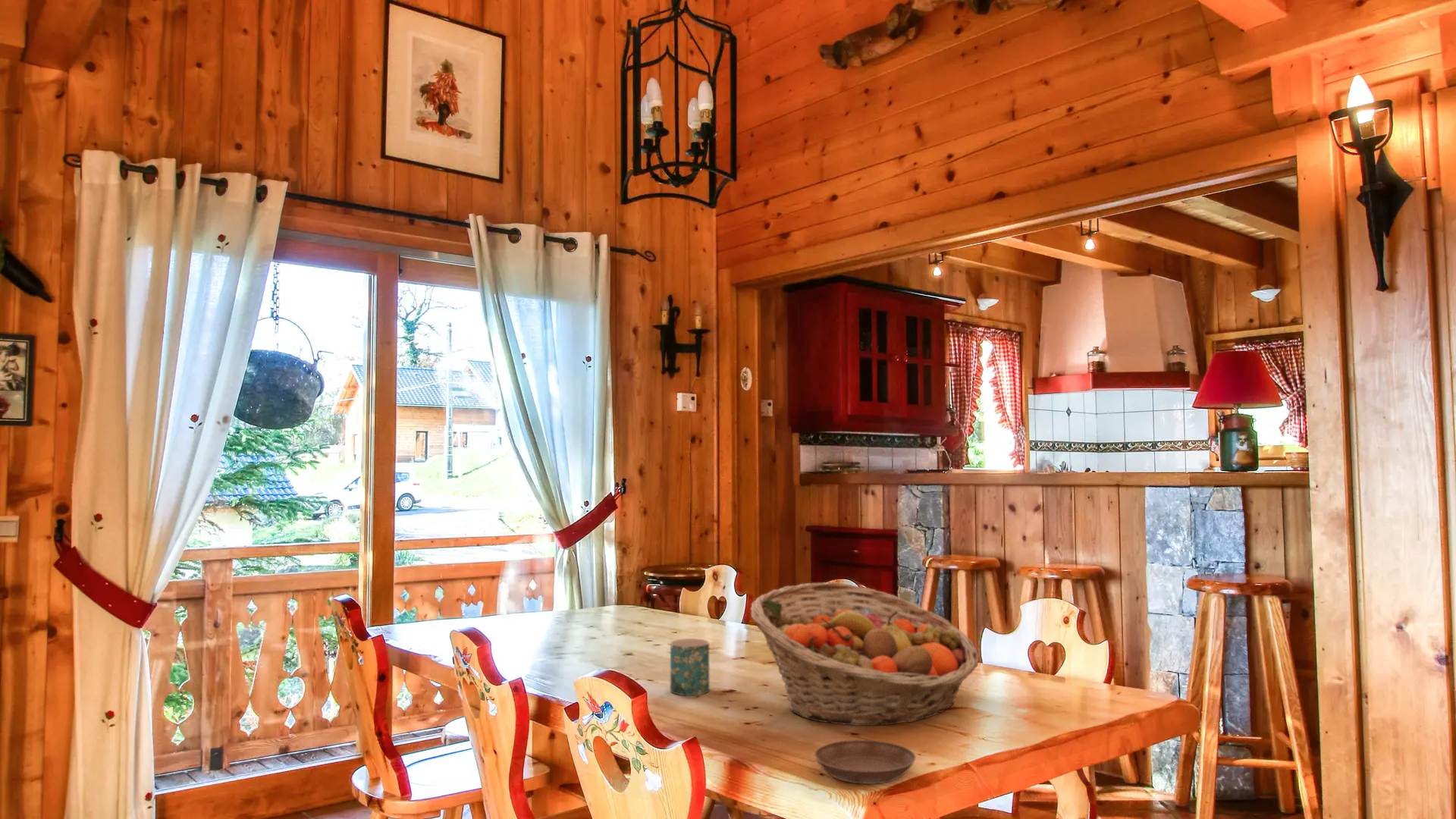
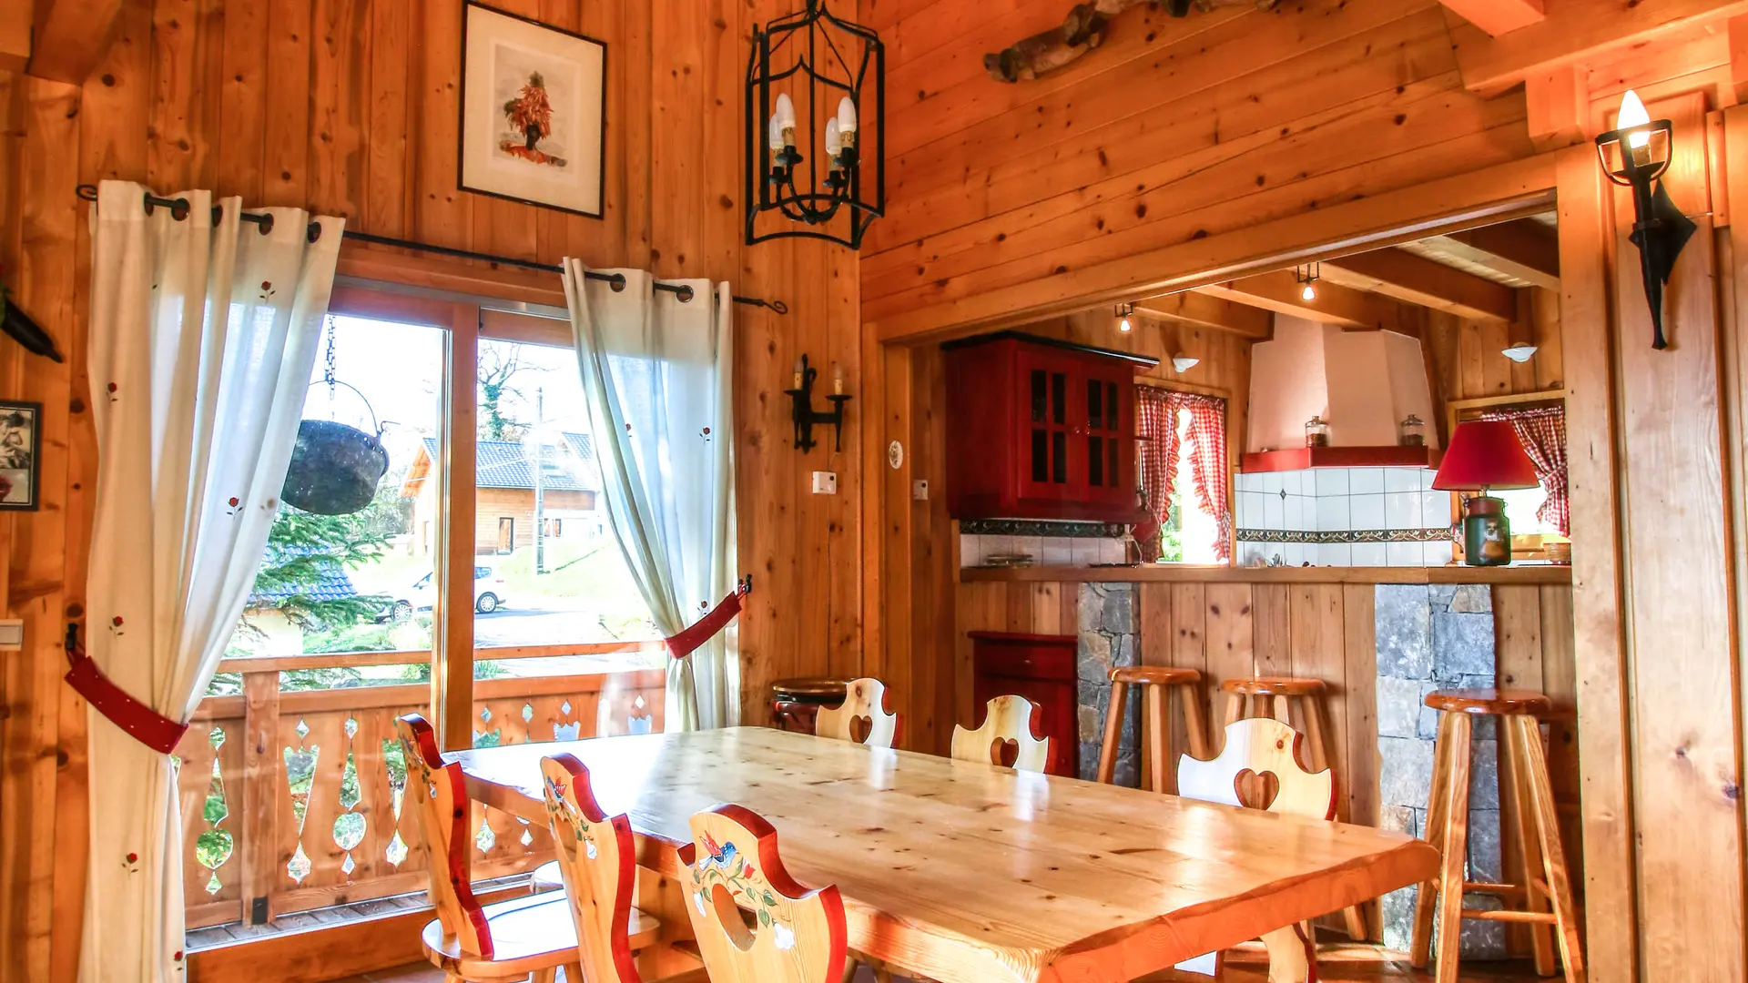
- saucer (864, 763)
- mug (690, 664)
- fruit basket (864, 648)
